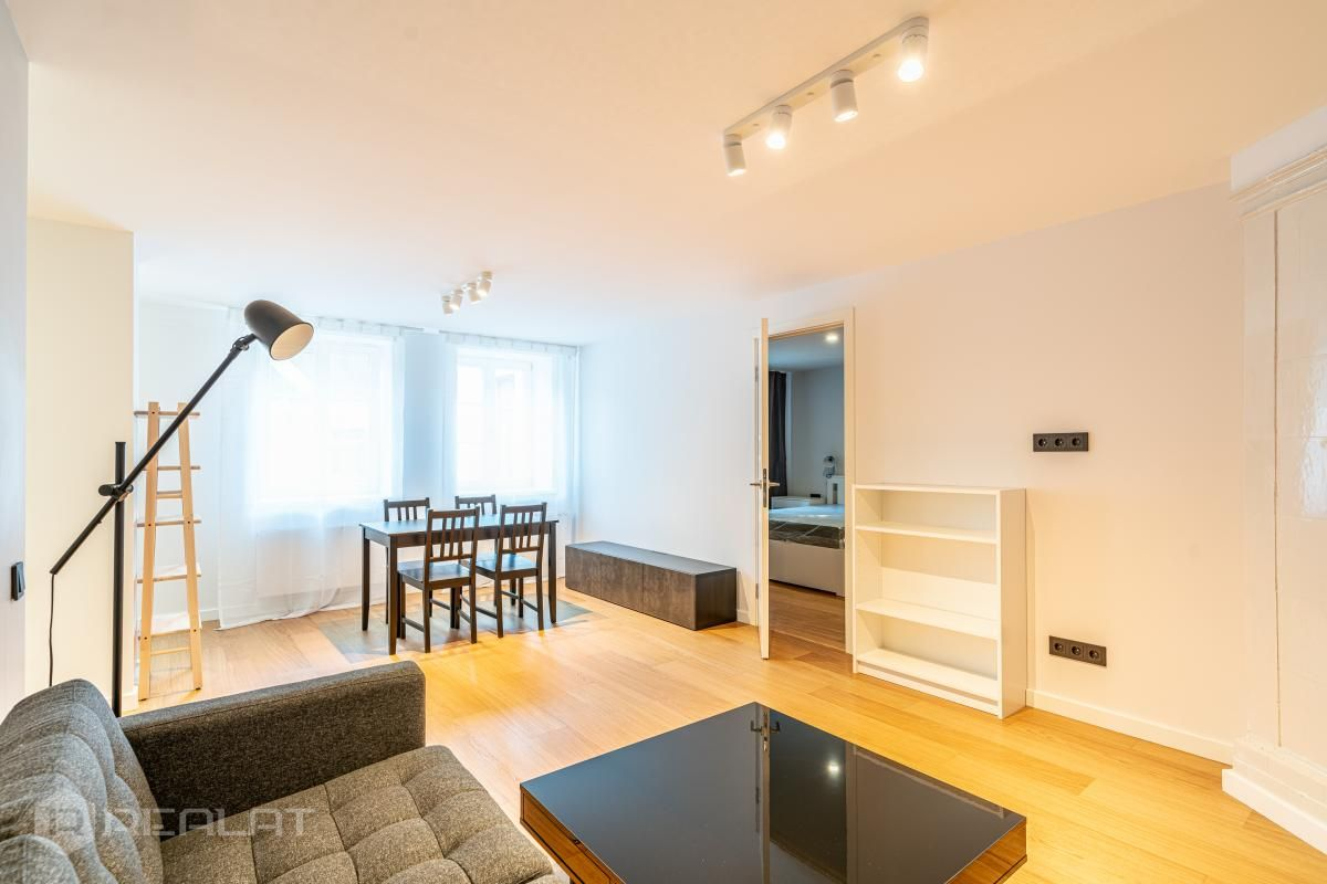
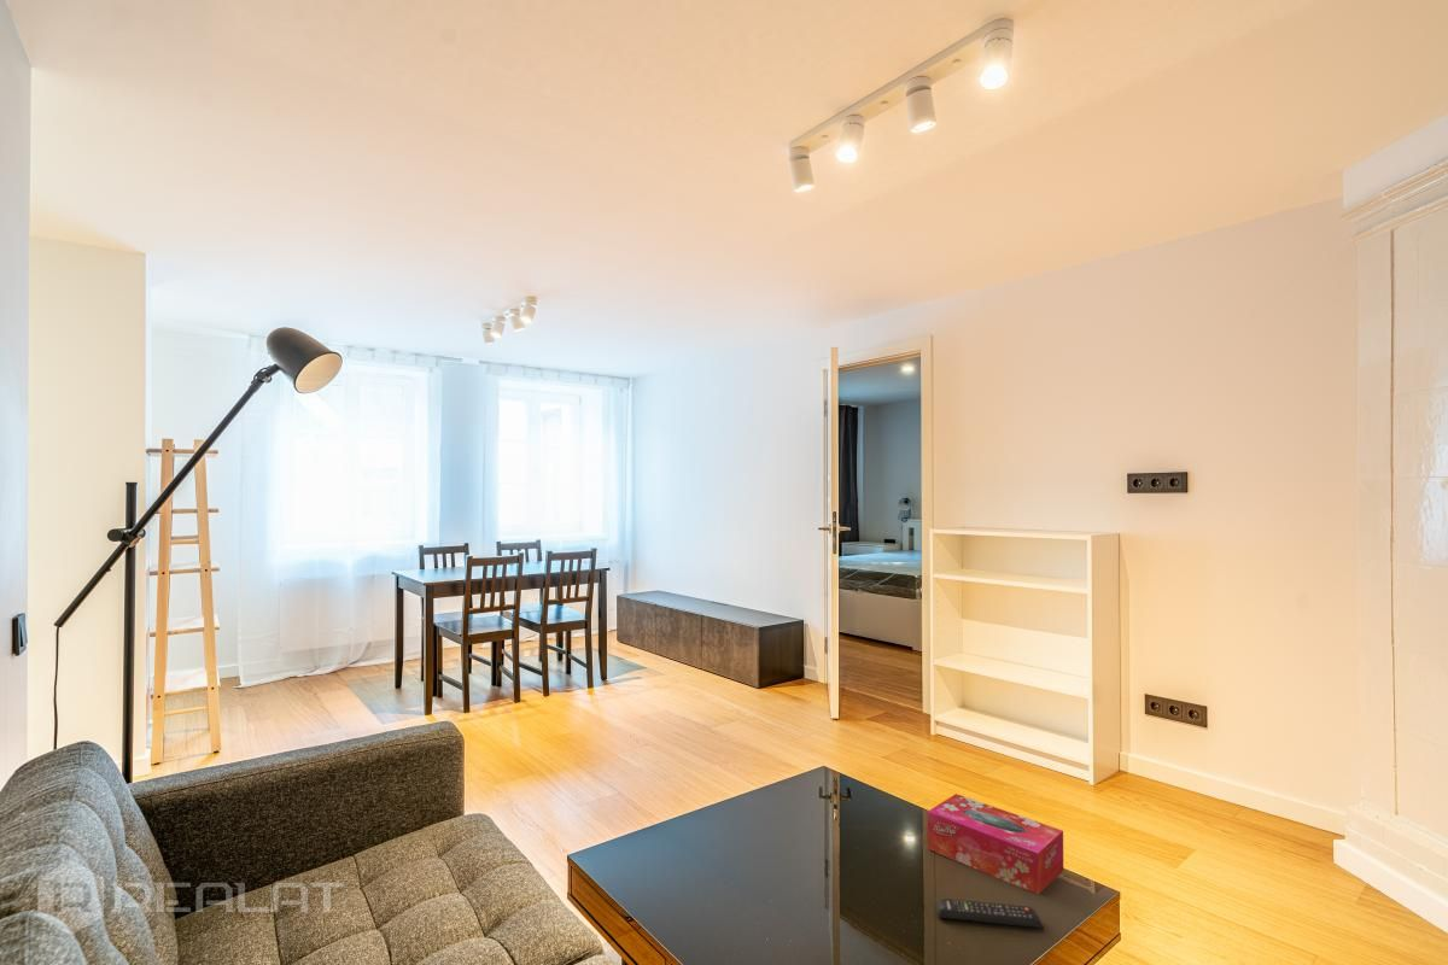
+ tissue box (993, 840)
+ remote control (988, 913)
